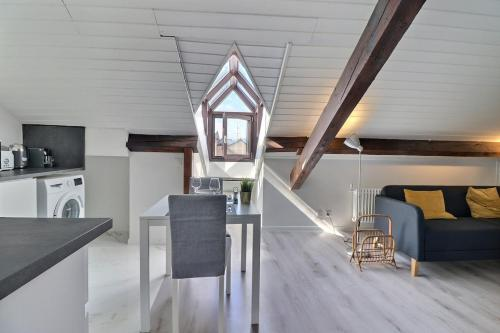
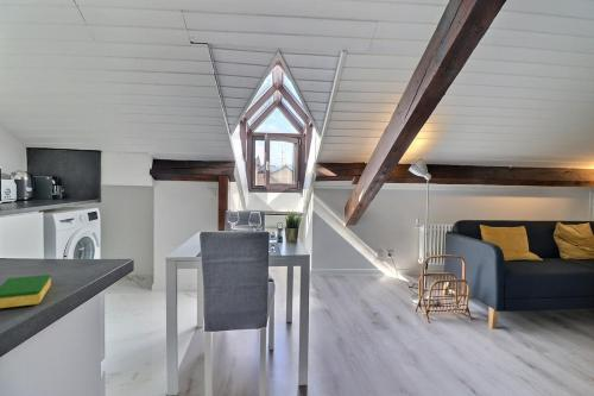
+ dish sponge (23, 290)
